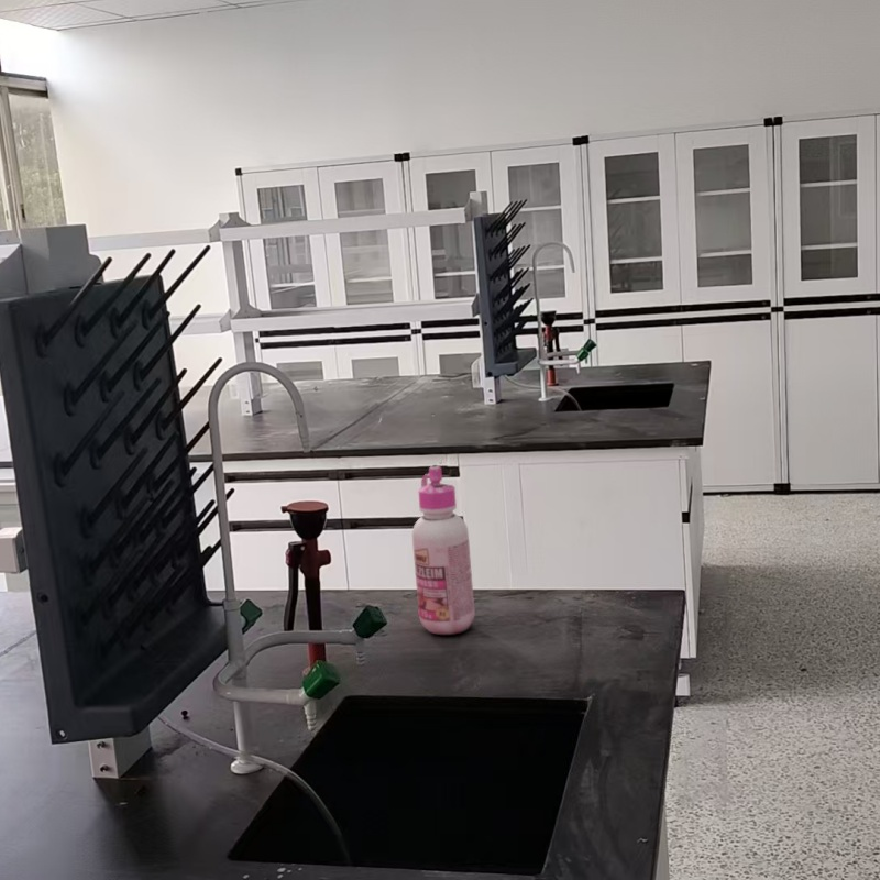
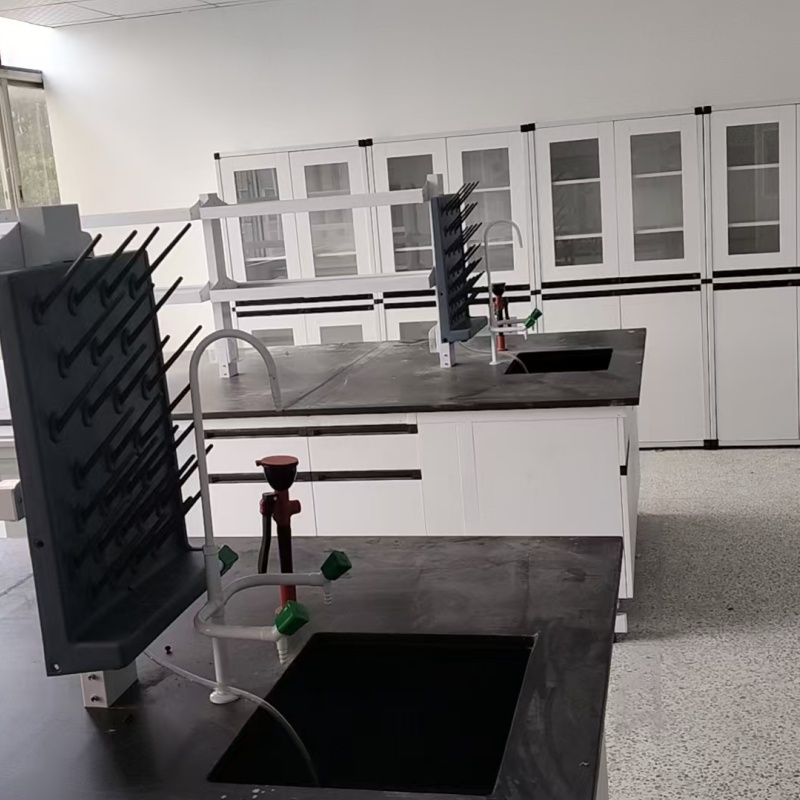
- glue bottle (441, 547)
